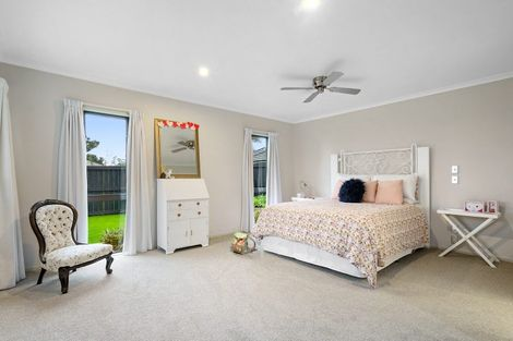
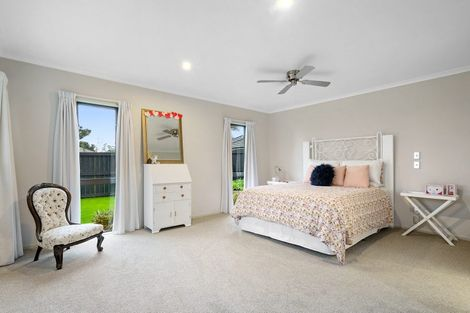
- backpack (244, 242)
